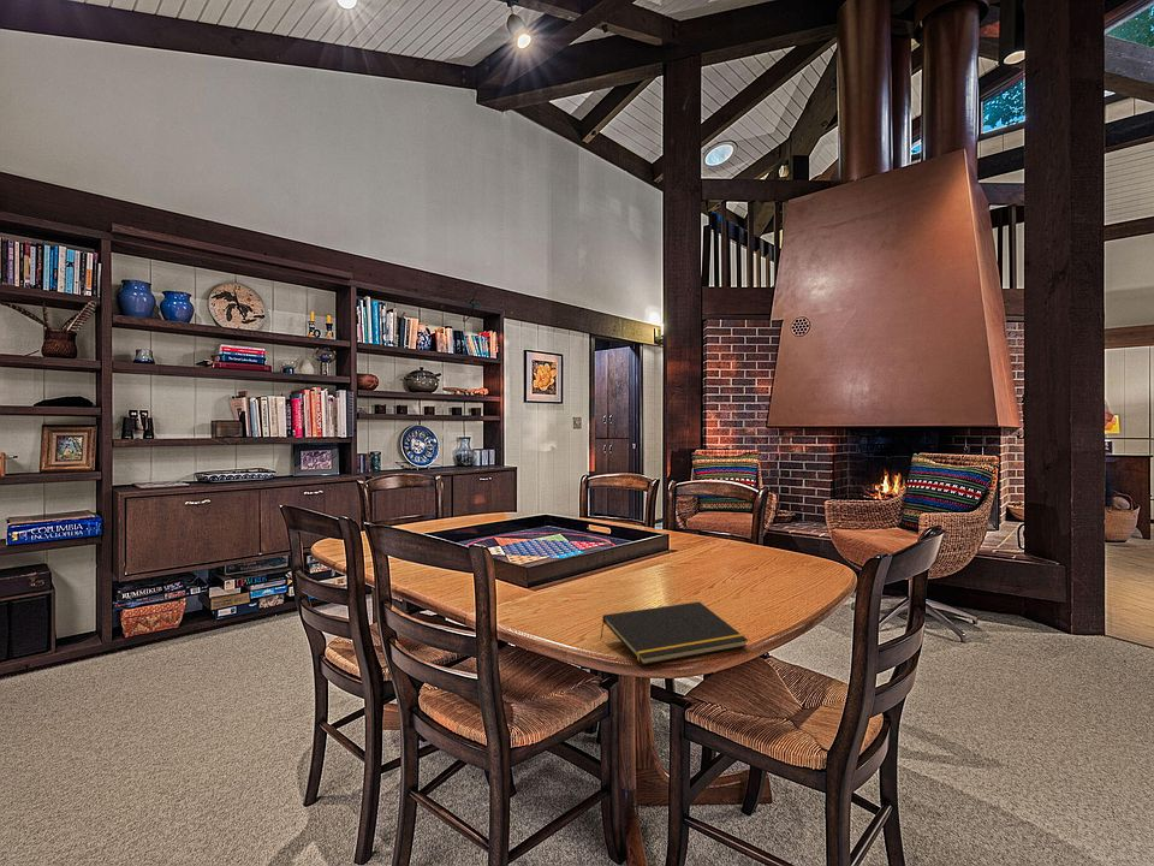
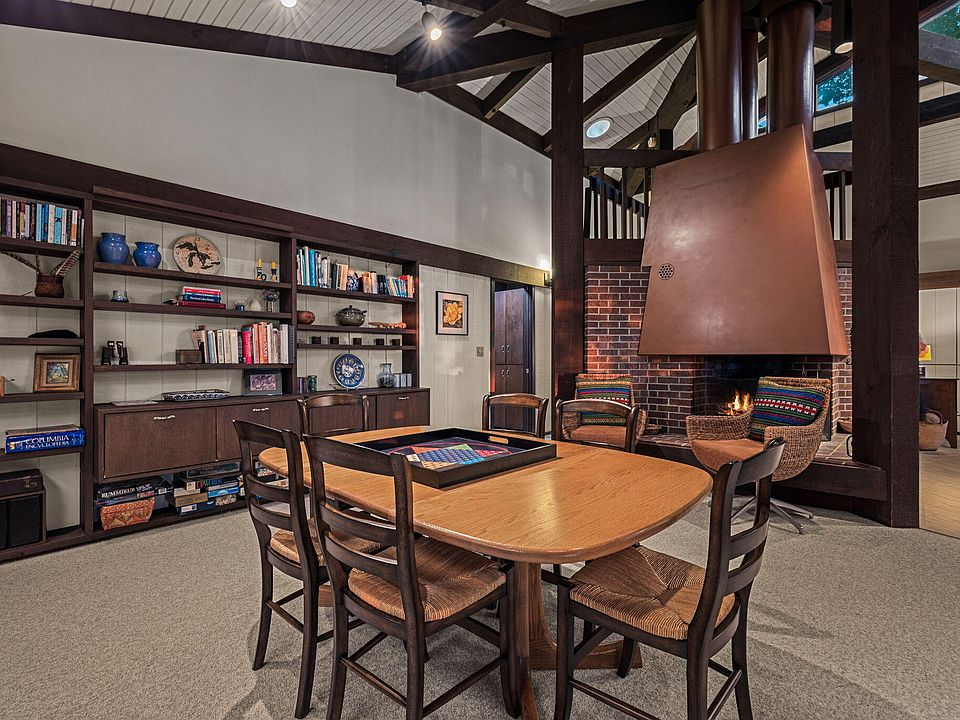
- notepad (673, 630)
